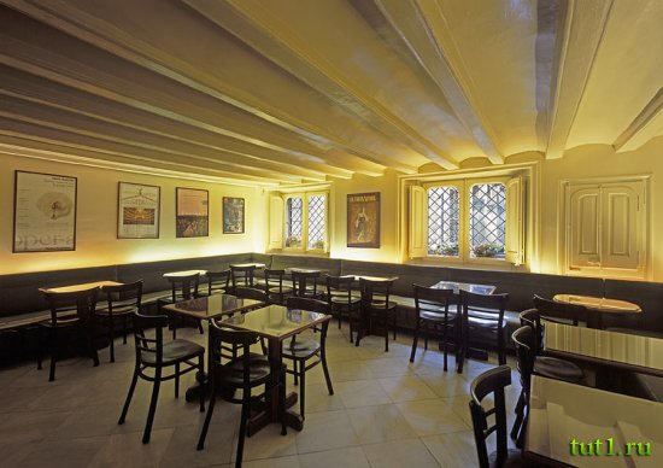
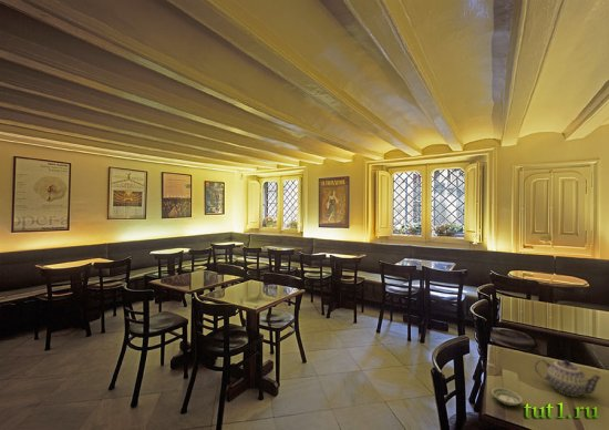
+ saucer (506, 398)
+ teapot (566, 375)
